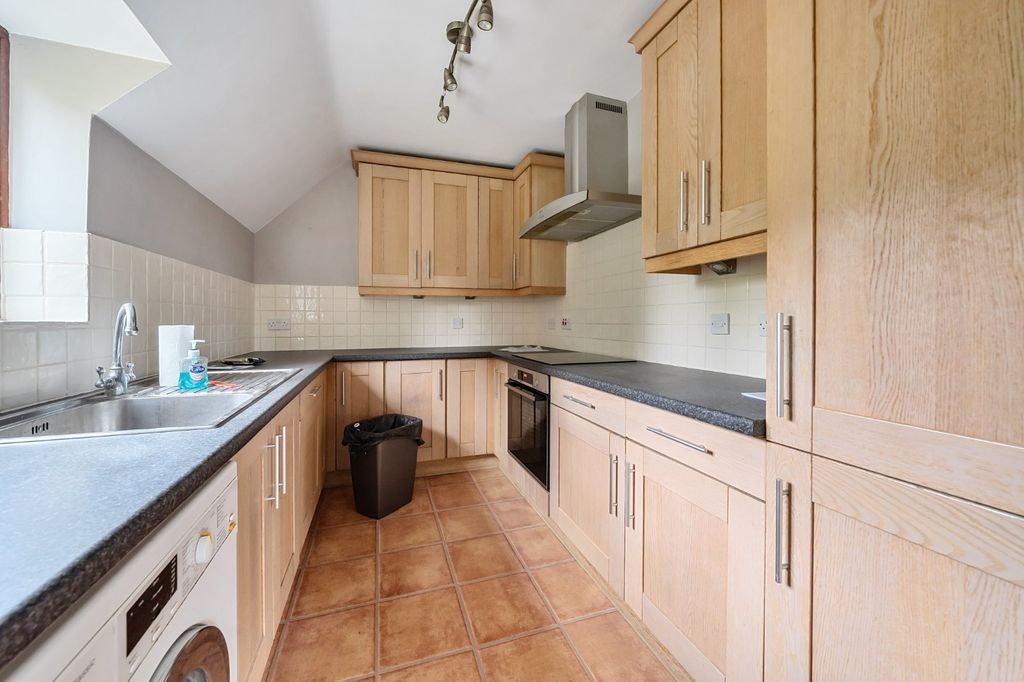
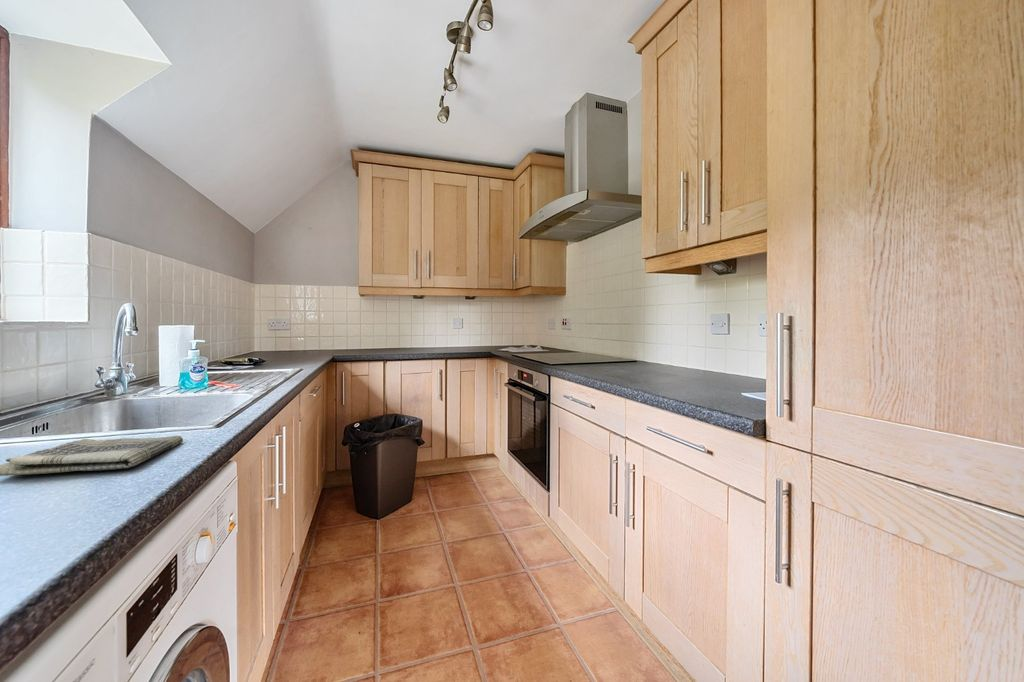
+ dish towel (99, 450)
